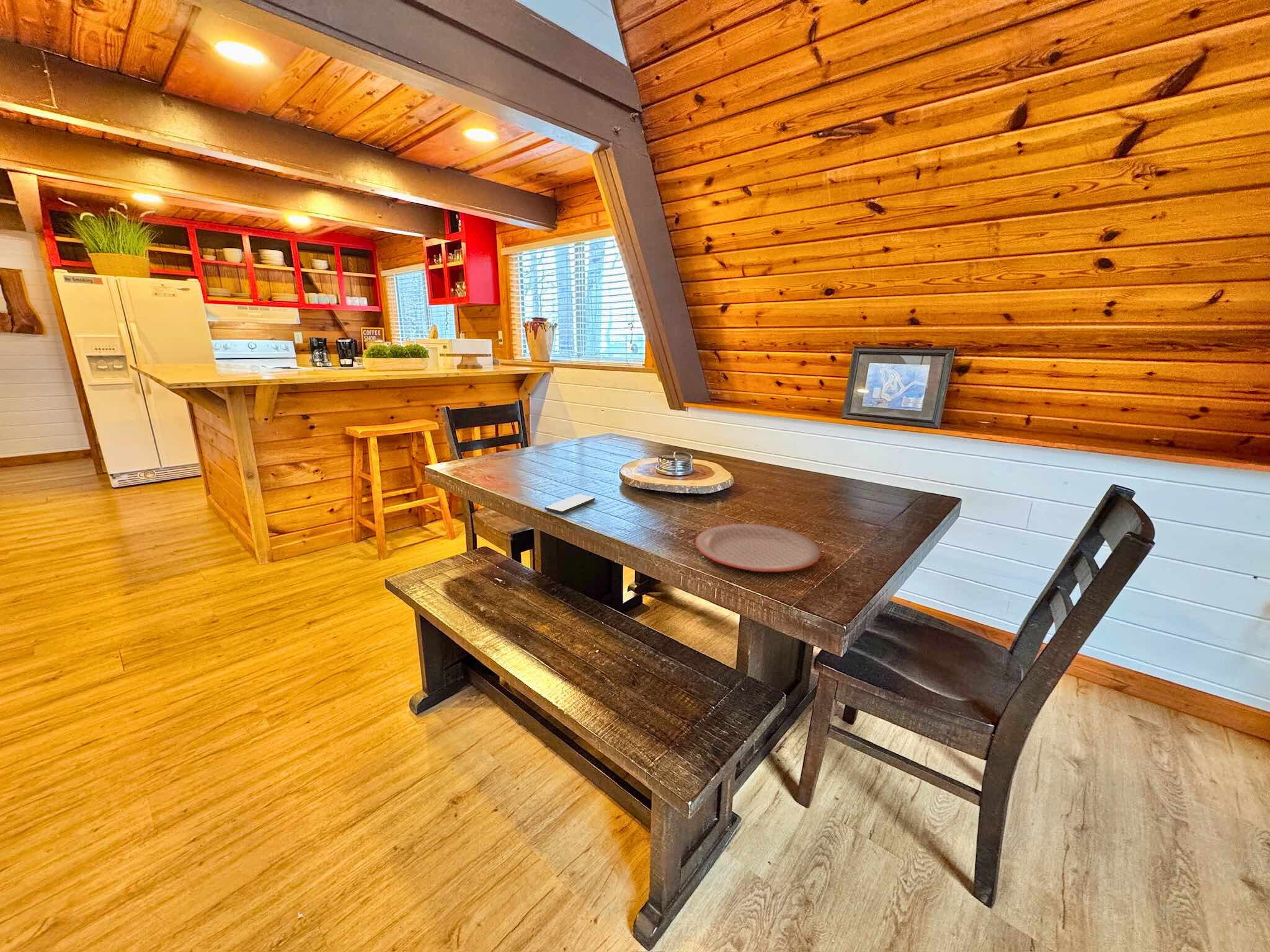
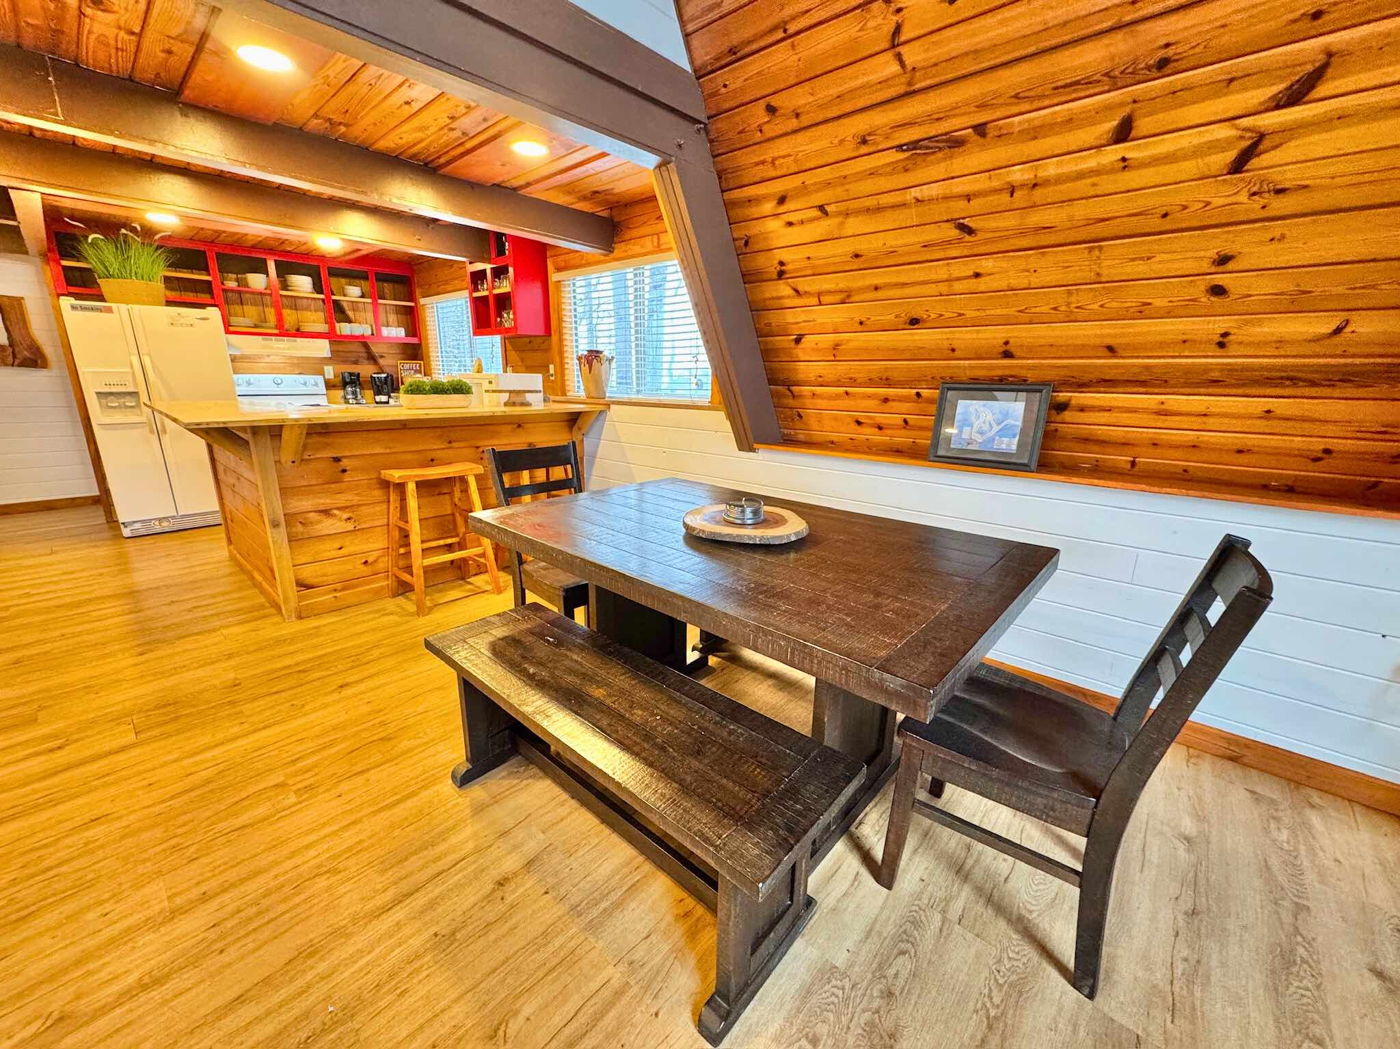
- plate (756, 549)
- smartphone (571, 503)
